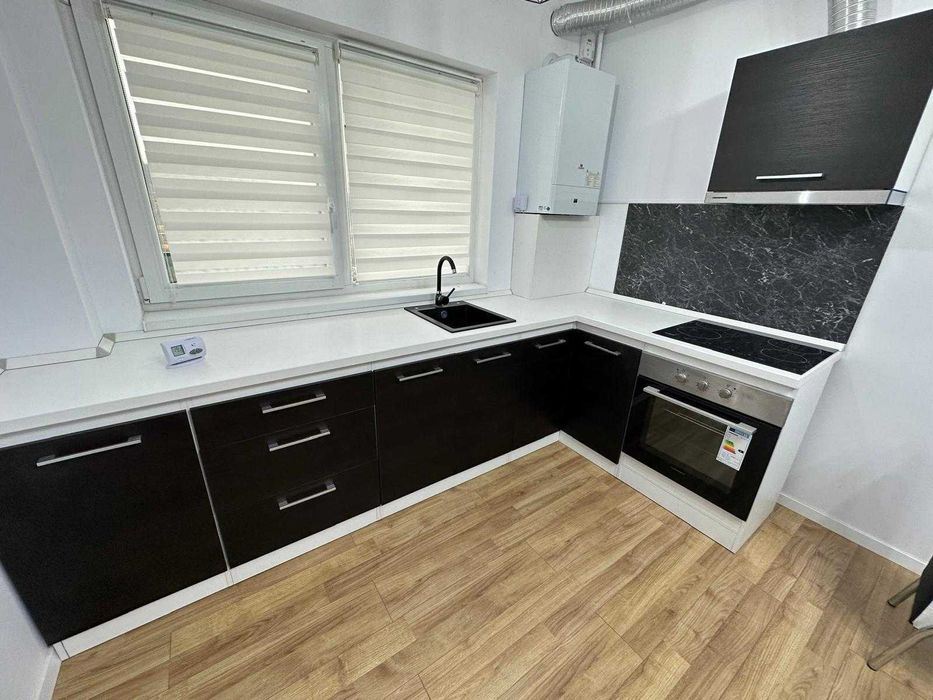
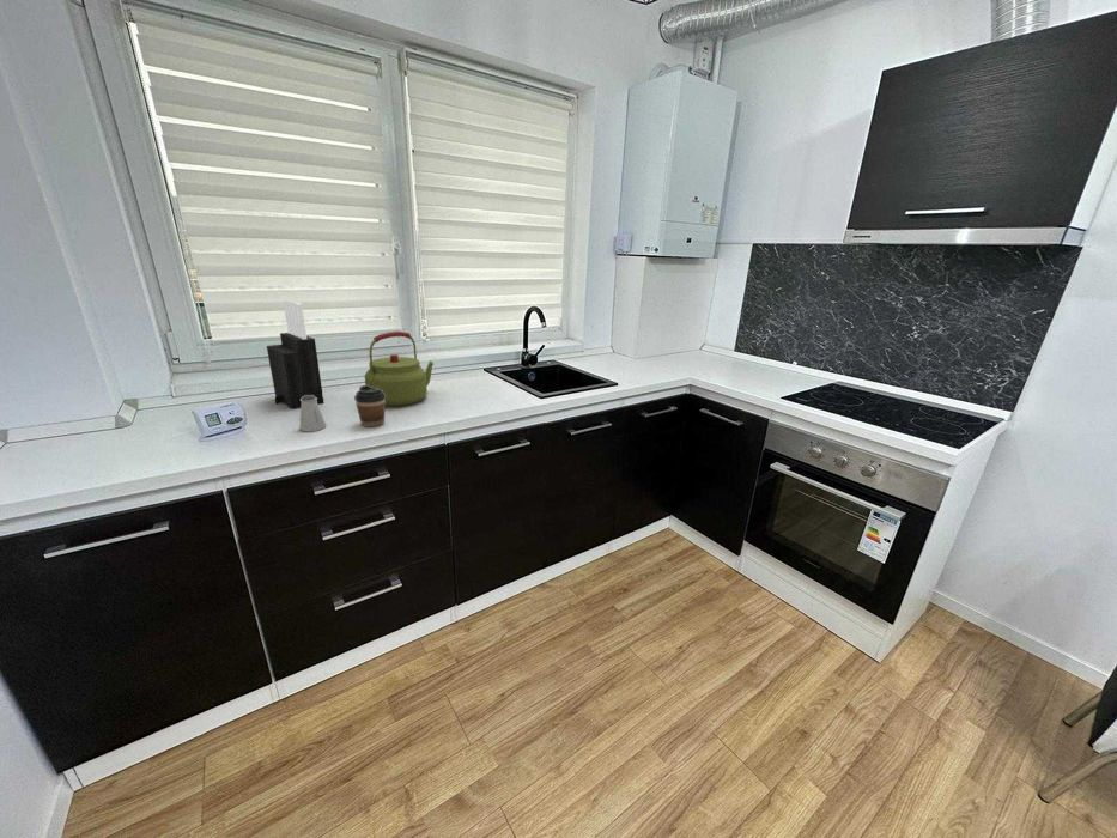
+ knife block (287, 353)
+ saltshaker (310, 412)
+ kettle (402, 365)
+ coffee cup (370, 405)
